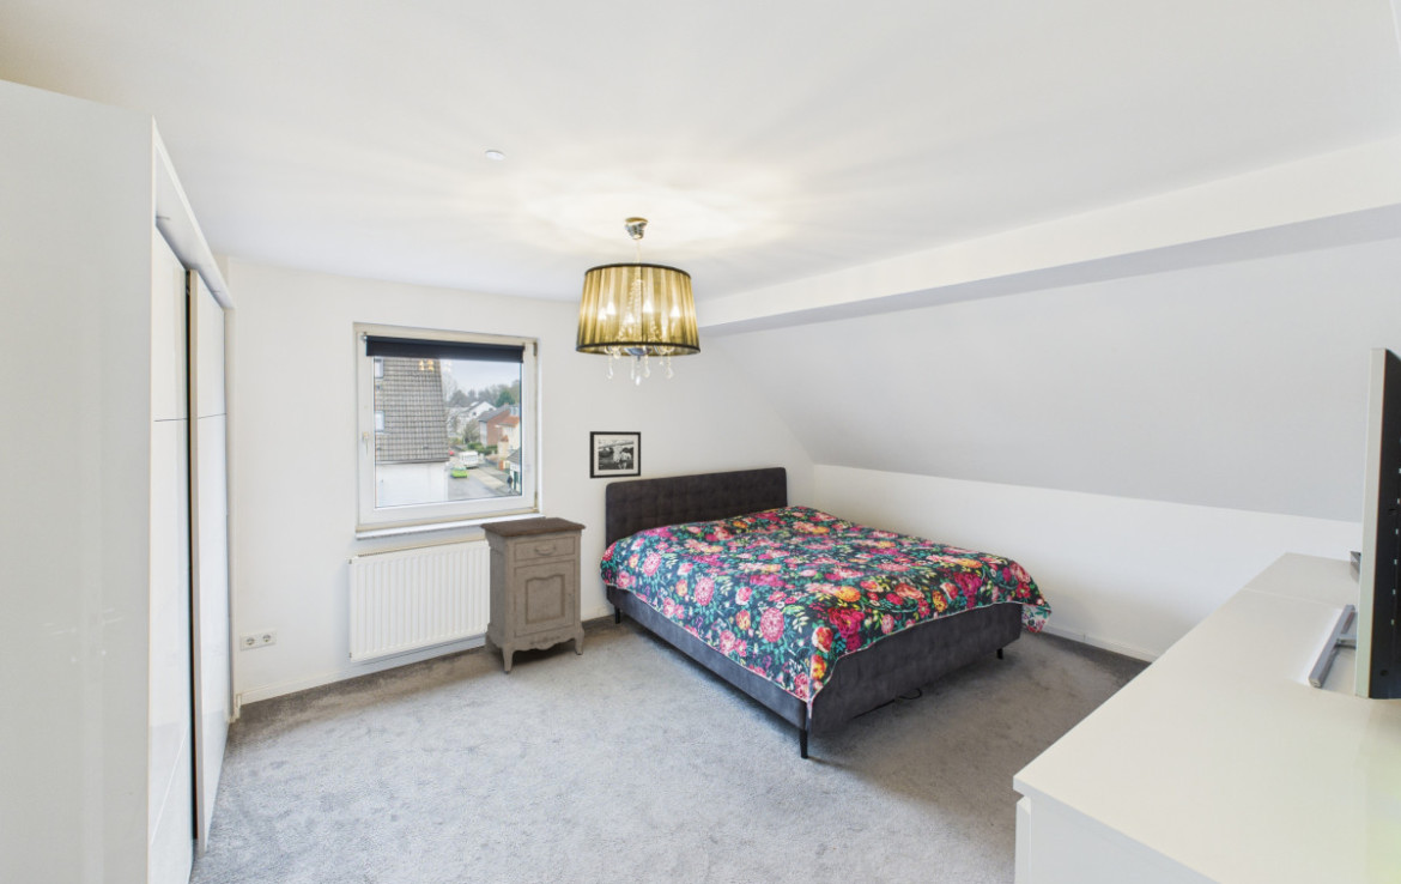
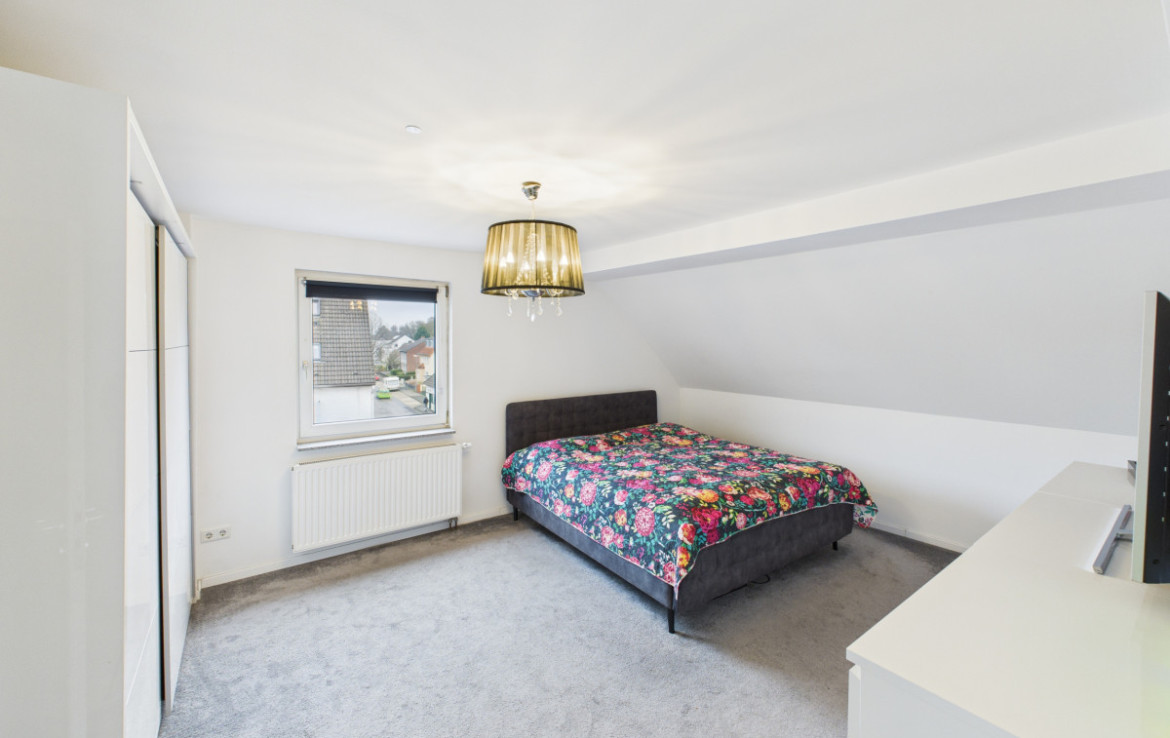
- picture frame (615, 454)
- nightstand (535, 589)
